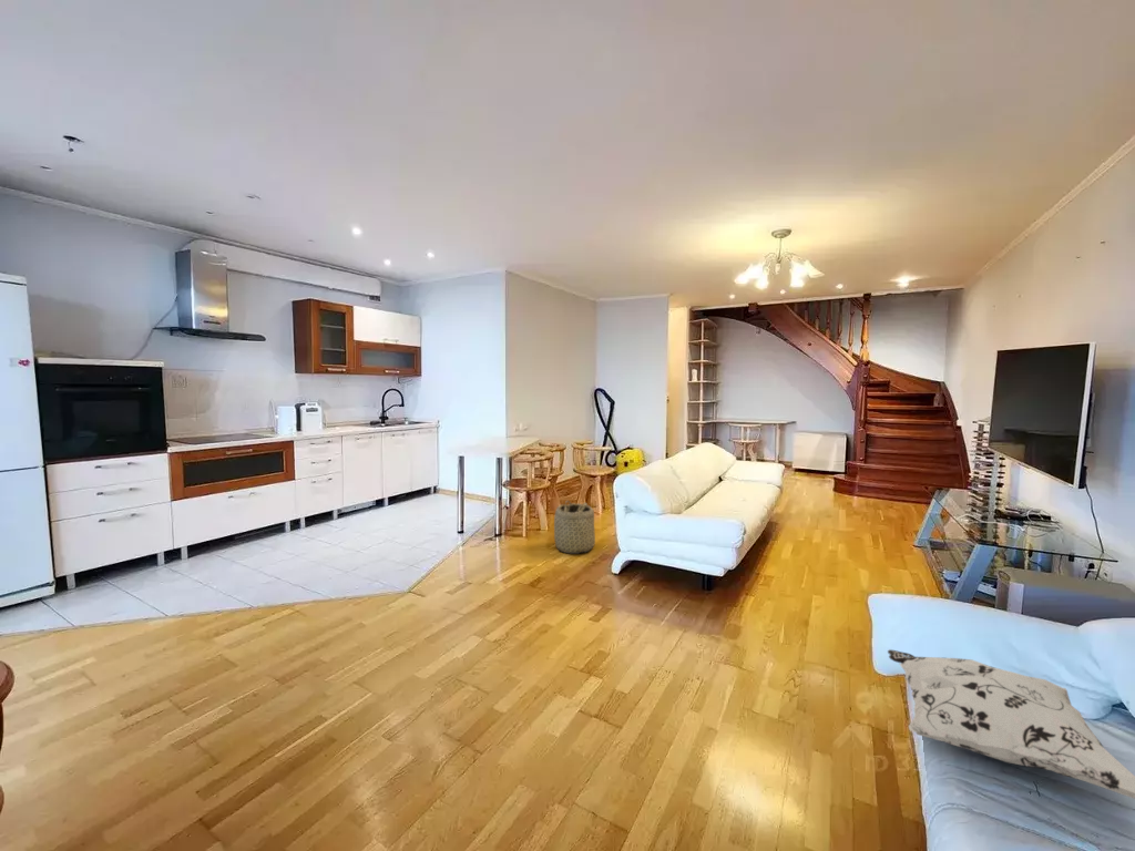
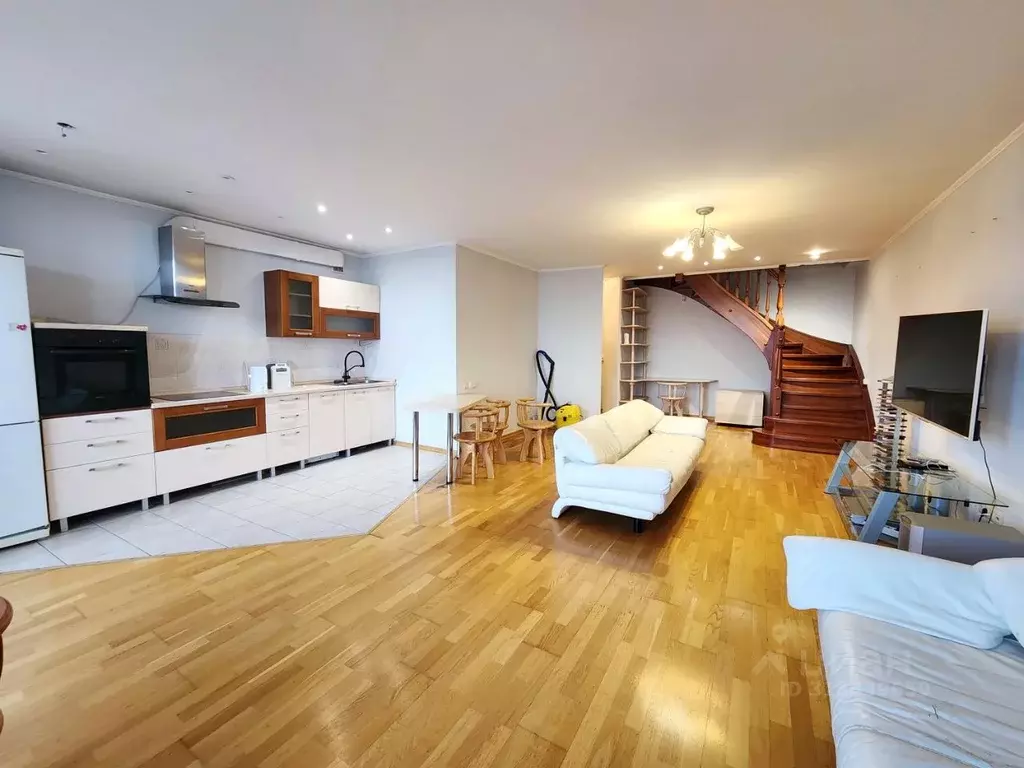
- decorative pillow (992, 708)
- basket (574, 525)
